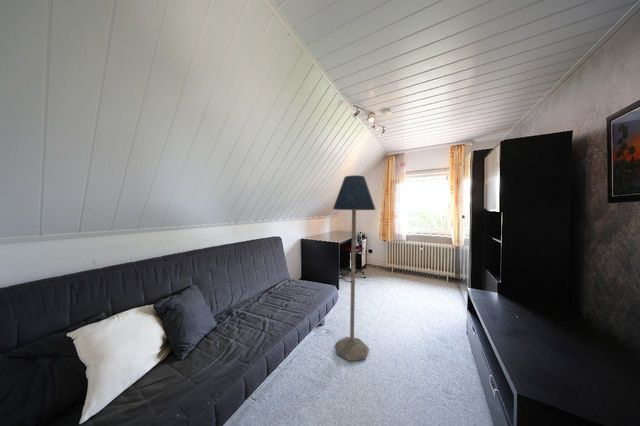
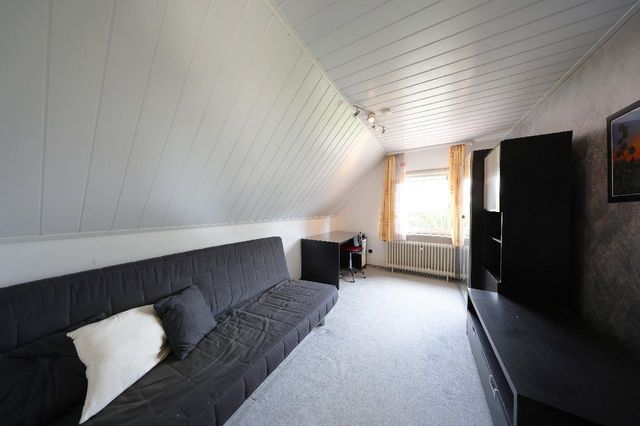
- floor lamp (352, 262)
